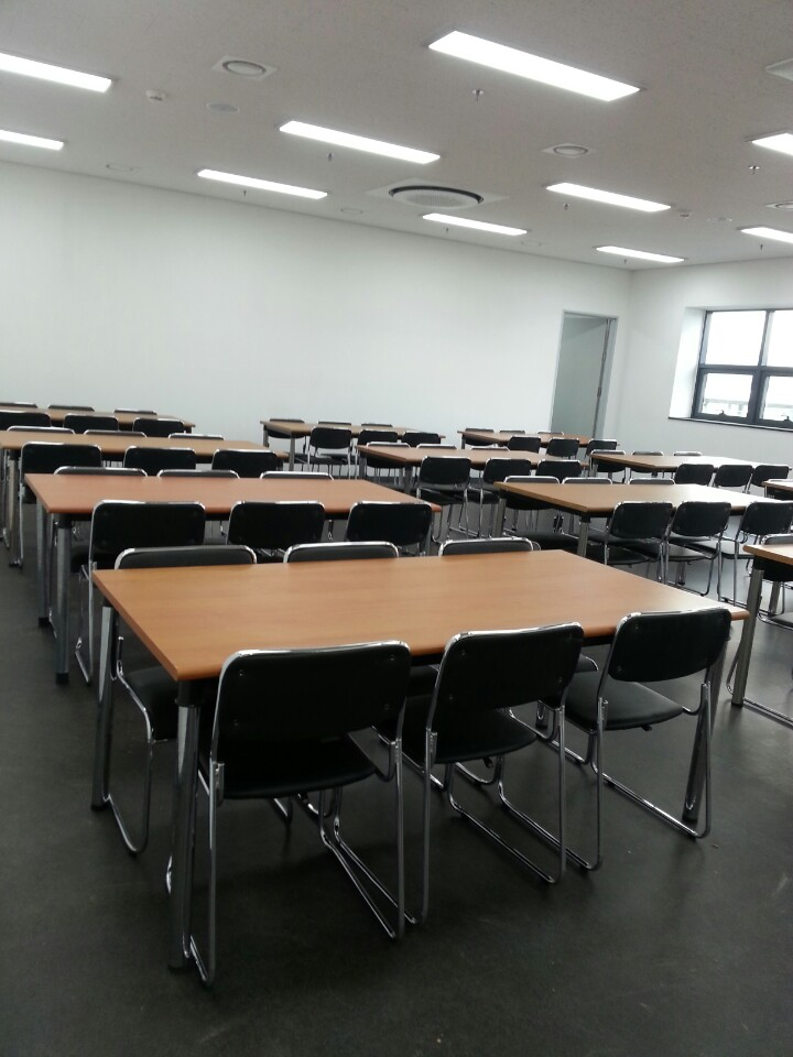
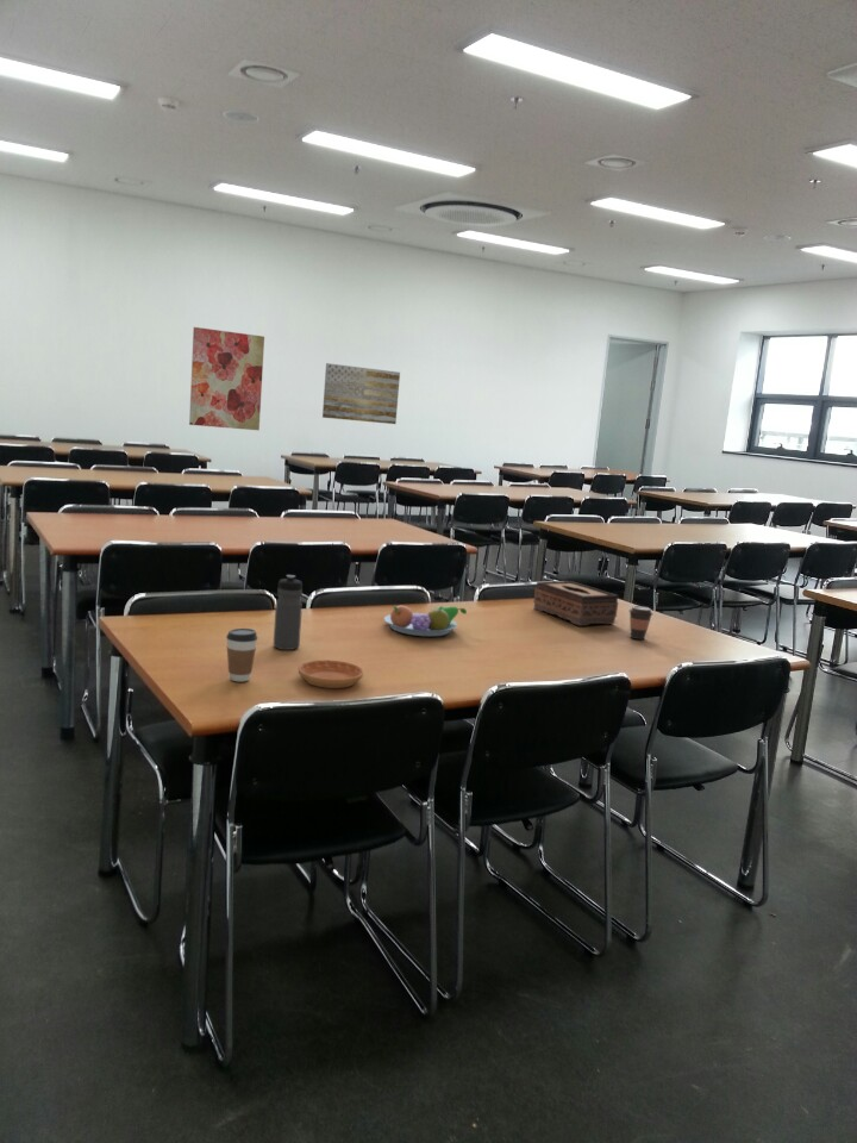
+ fruit bowl (424, 614)
+ saucer (330, 674)
+ wall art (362, 394)
+ water bottle (288, 611)
+ coffee cup (639, 623)
+ tissue box (575, 601)
+ wall art (226, 380)
+ coffee cup (240, 655)
